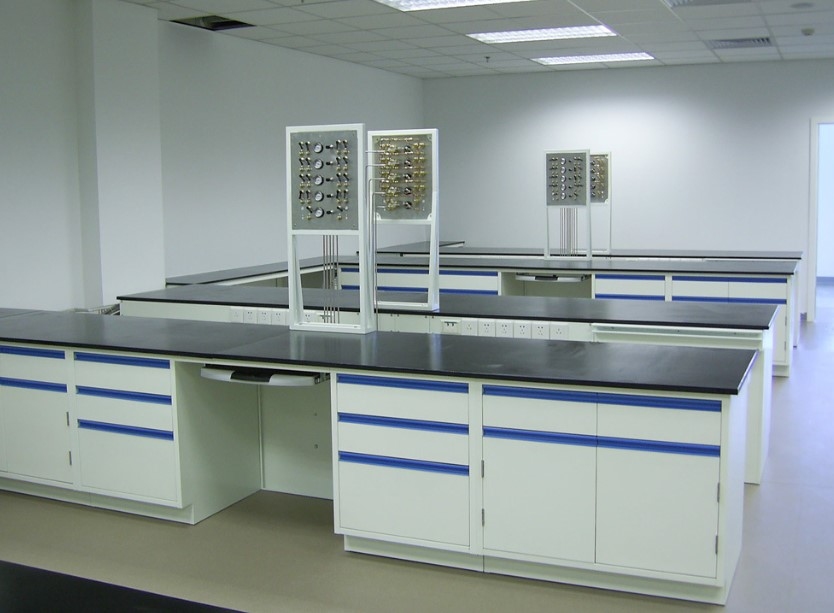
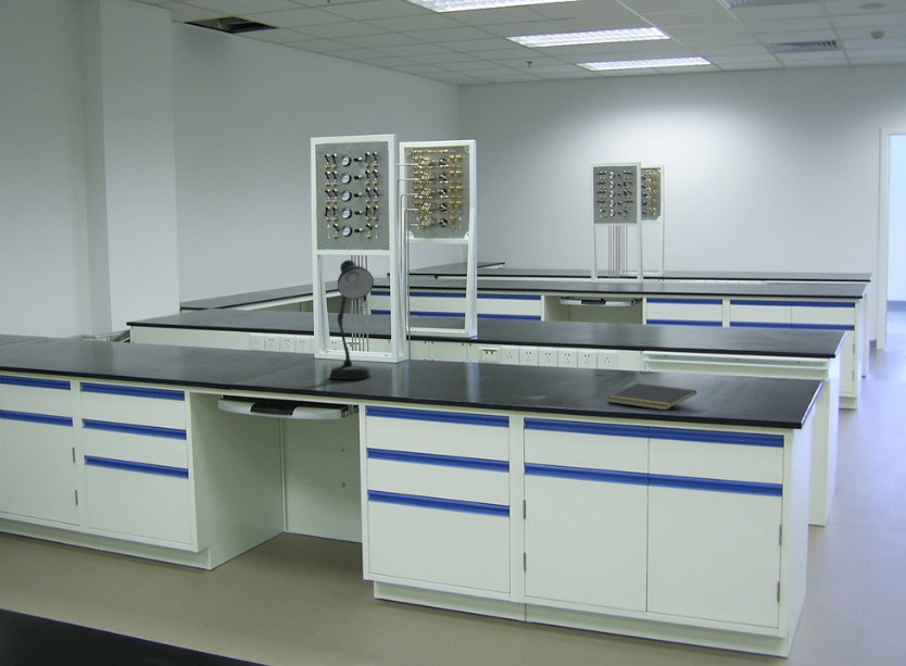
+ desk lamp (342, 317)
+ notepad (651, 395)
